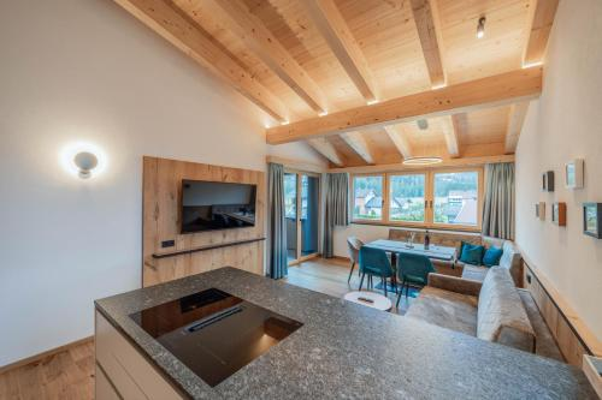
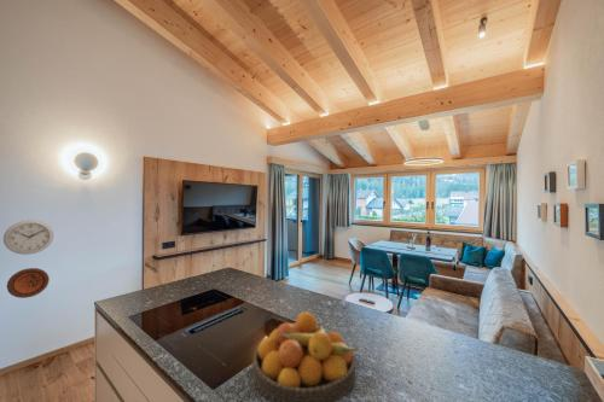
+ fruit bowl (303, 346)
+ decorative plate (28, 282)
+ wall clock (29, 237)
